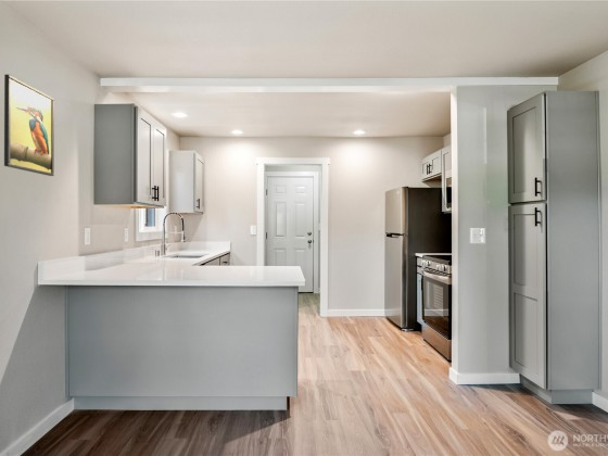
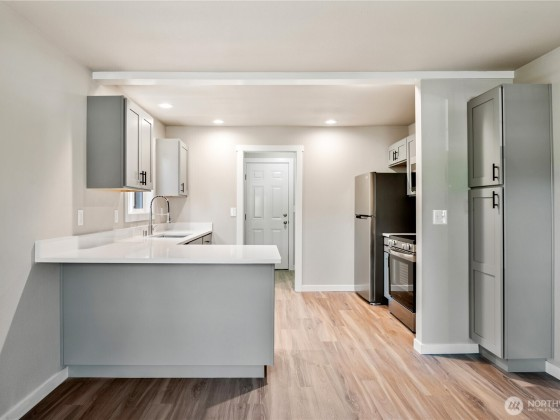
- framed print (30, 129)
